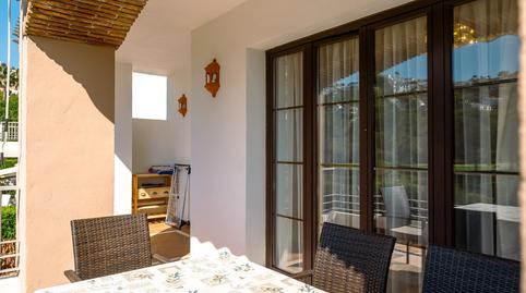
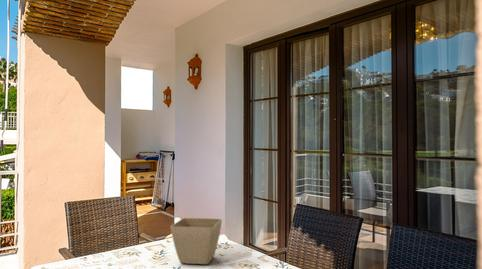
+ flower pot (197, 240)
